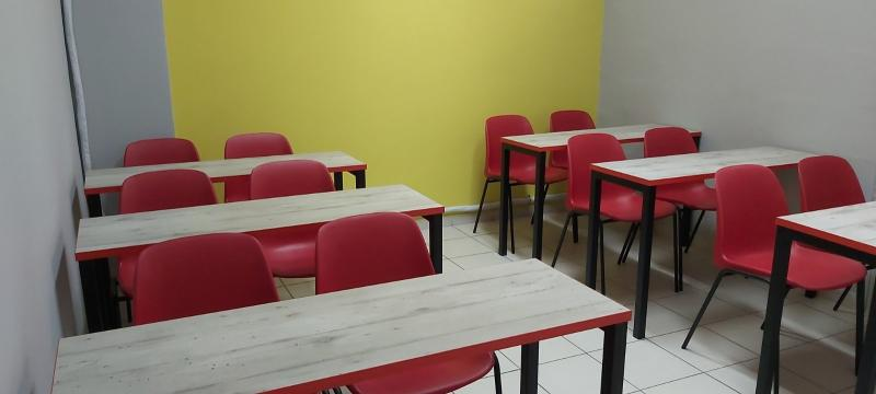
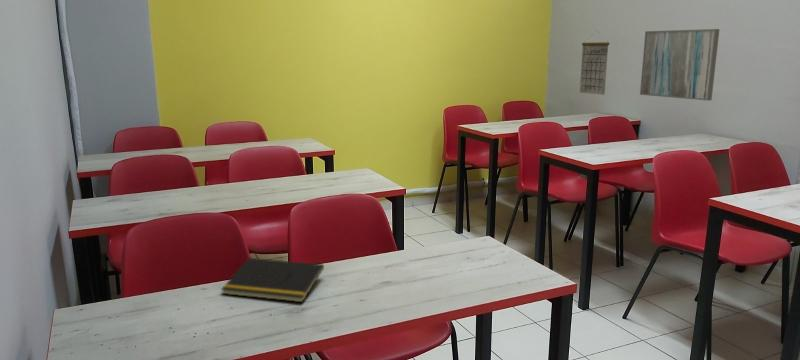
+ wall art (676, 64)
+ calendar (594, 62)
+ notepad (274, 278)
